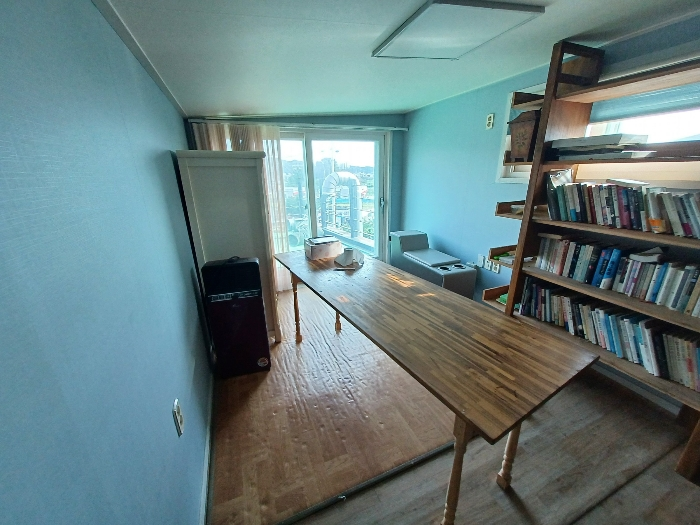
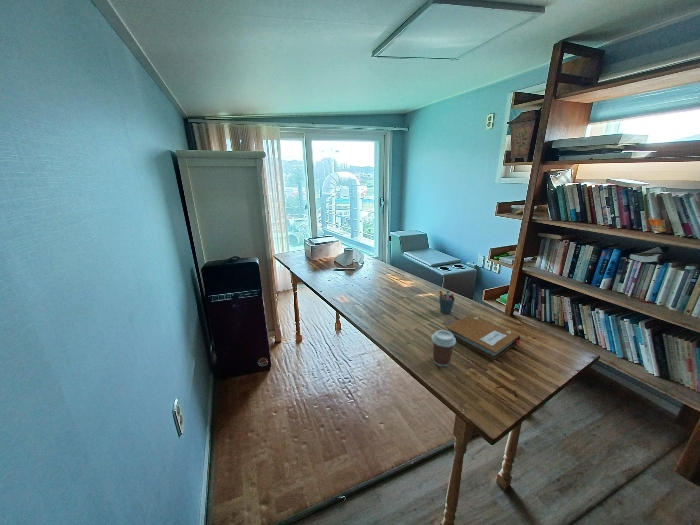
+ coffee cup (442, 348)
+ pen holder (446, 300)
+ notebook (483, 334)
